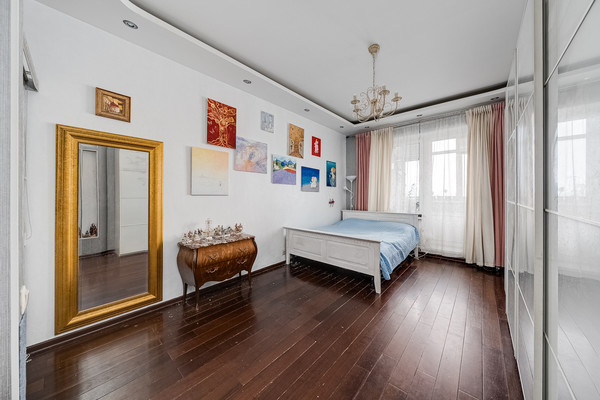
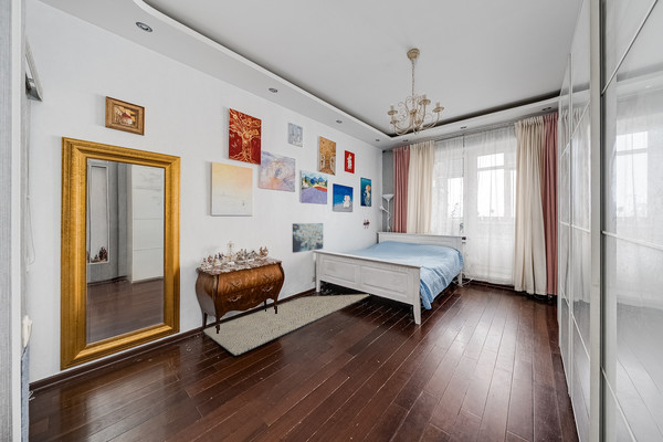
+ rug (307, 307)
+ wall art (308, 236)
